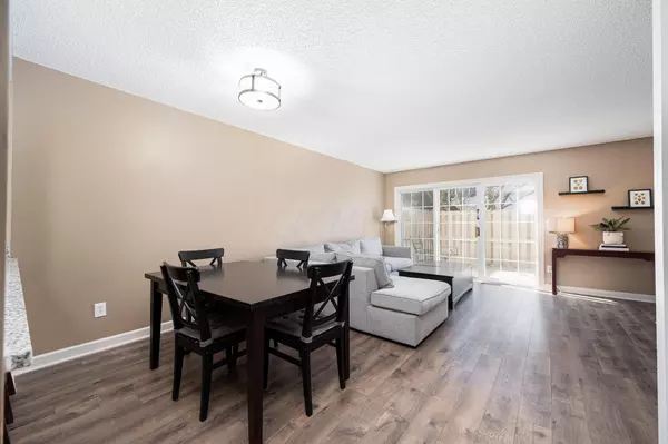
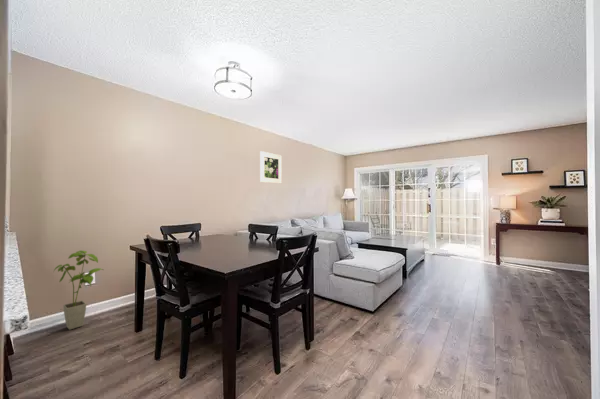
+ house plant (80, 287)
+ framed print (271, 168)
